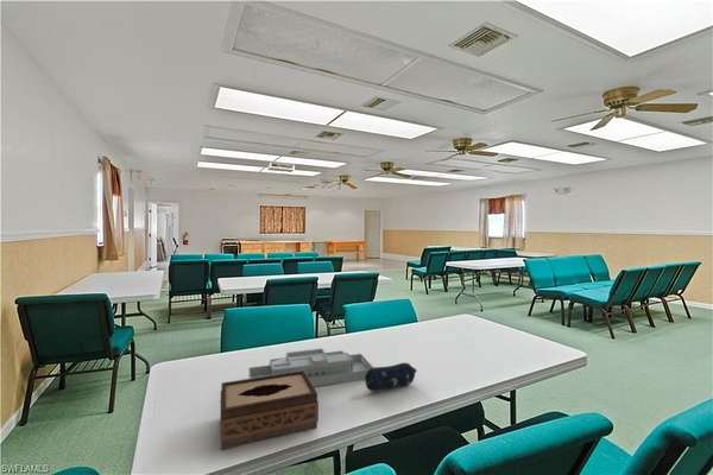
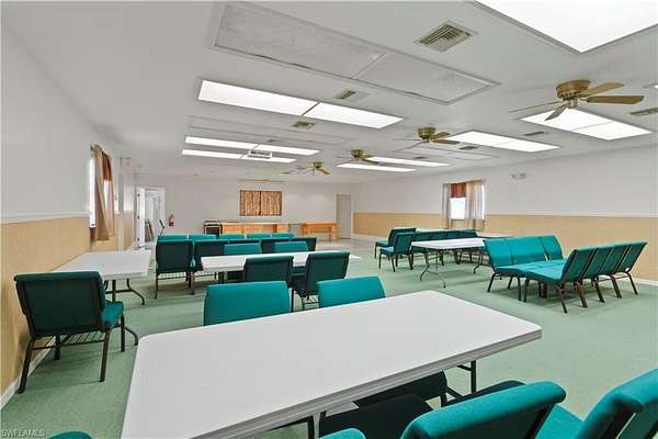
- desk organizer (311, 366)
- tissue box (267, 405)
- pencil case (390, 376)
